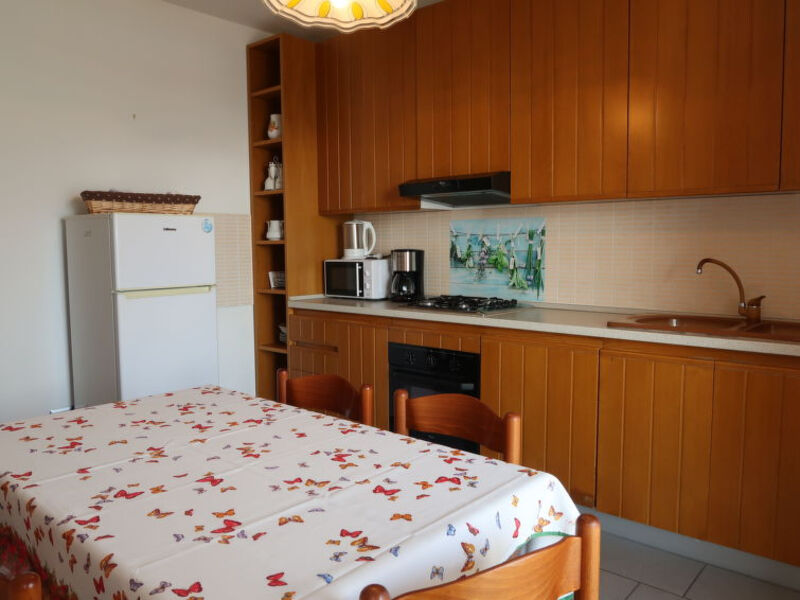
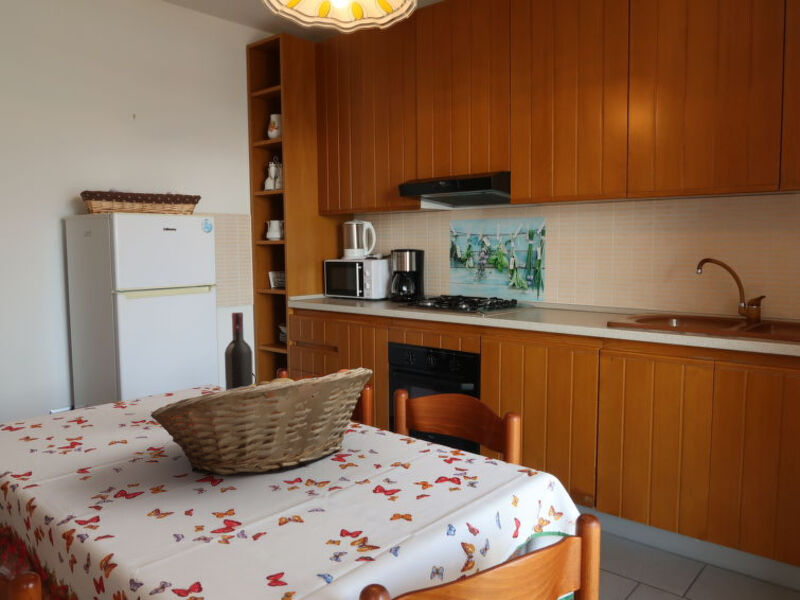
+ wine bottle (238, 365)
+ fruit basket (269, 410)
